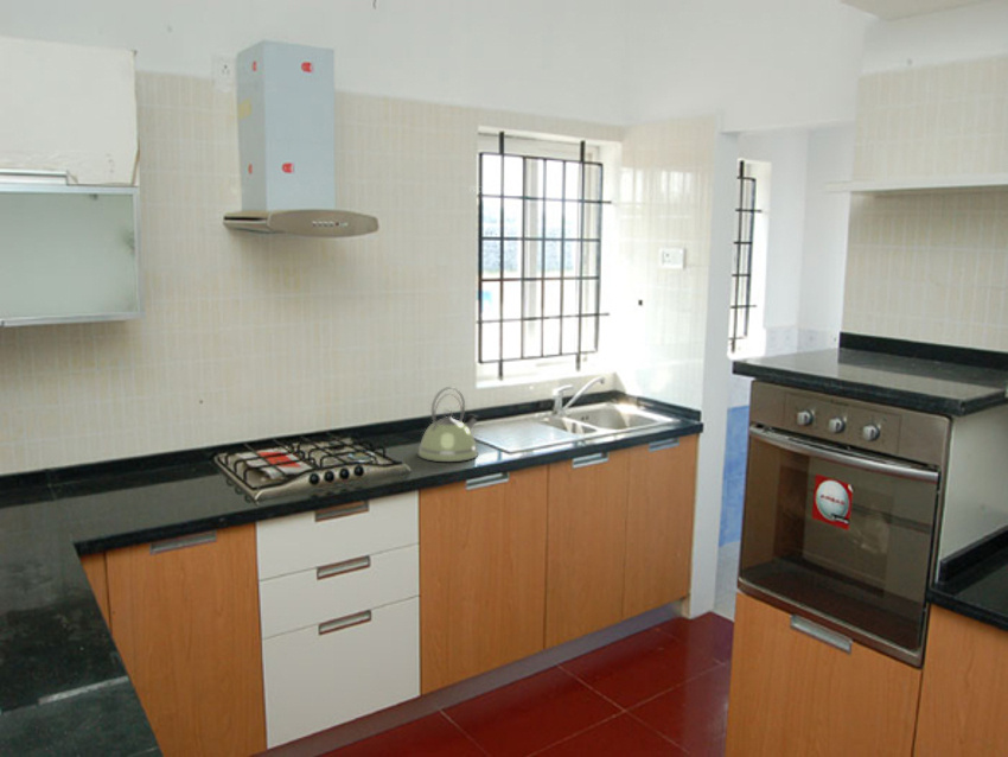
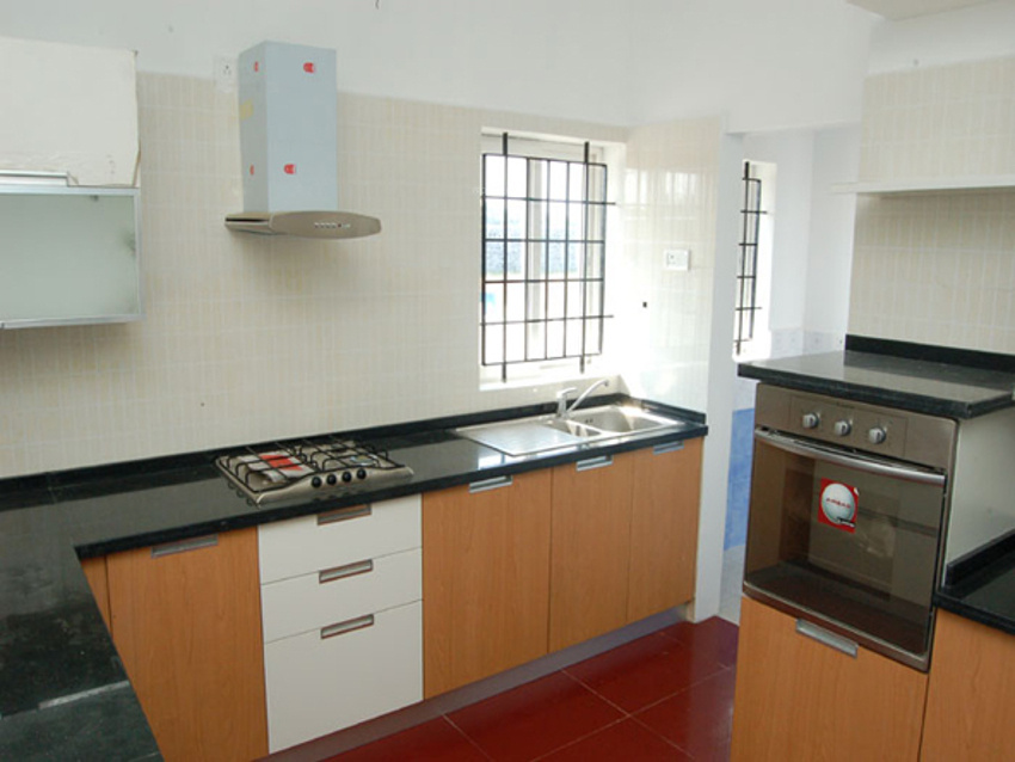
- kettle (451, 420)
